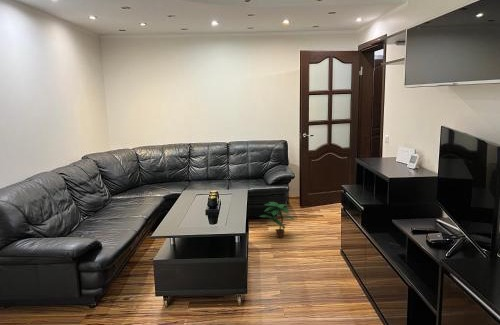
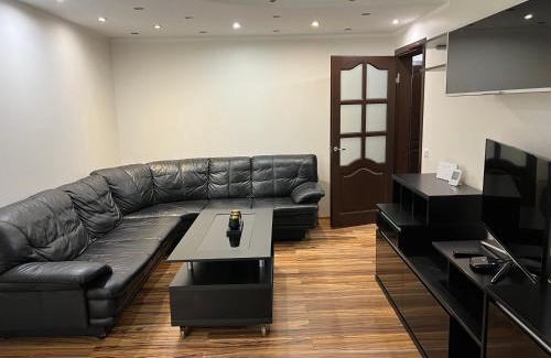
- potted plant (277, 219)
